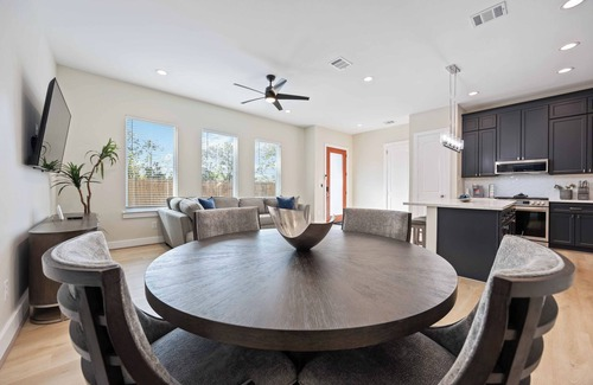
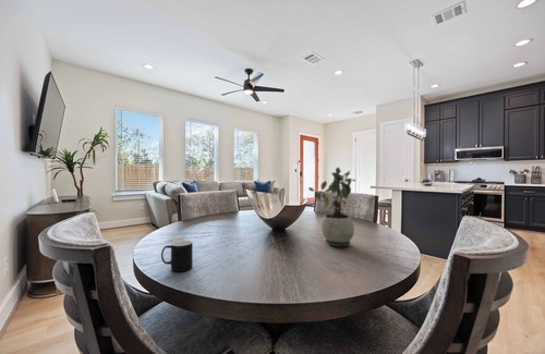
+ potted plant (332, 204)
+ cup (177, 255)
